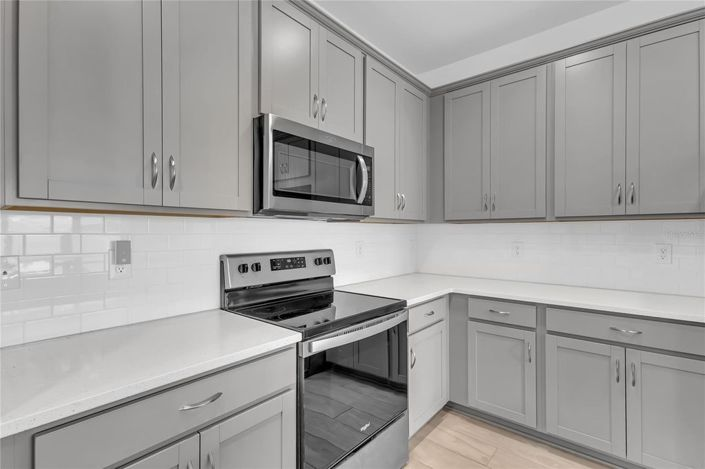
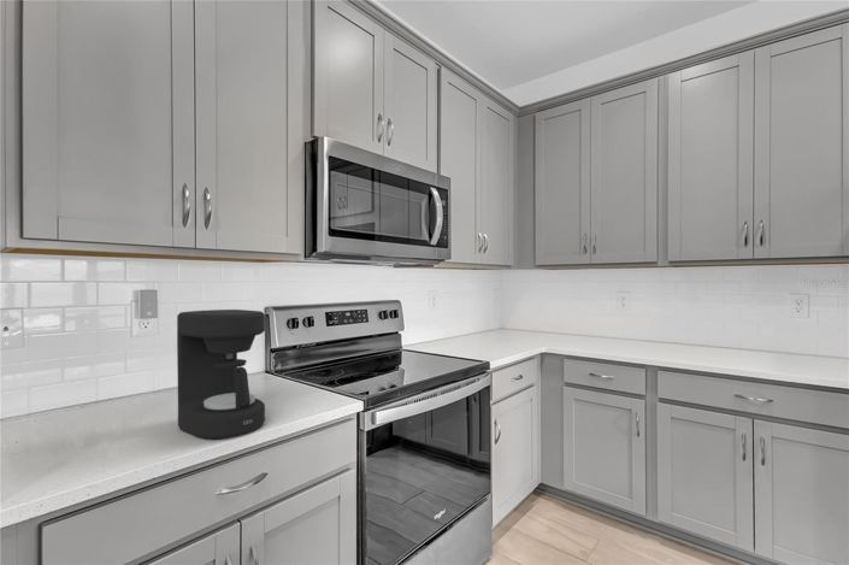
+ coffee maker (224, 369)
